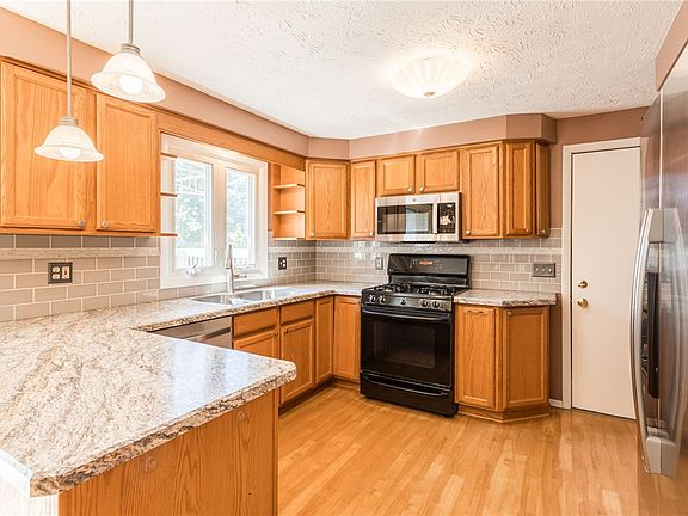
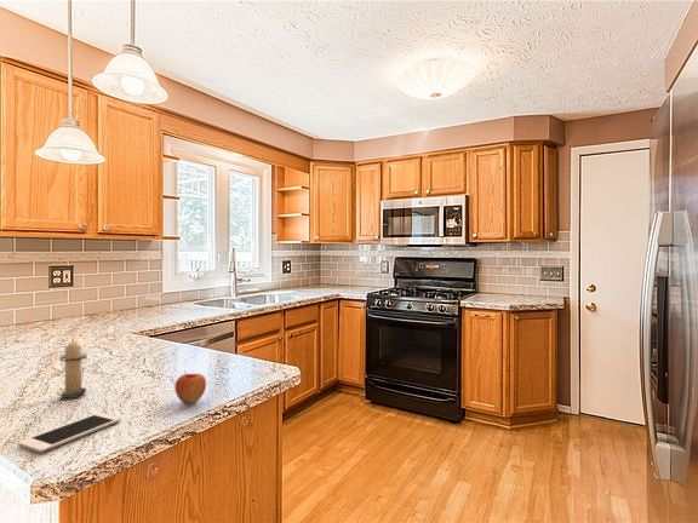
+ candle (73, 367)
+ cell phone (73, 430)
+ apple (190, 385)
